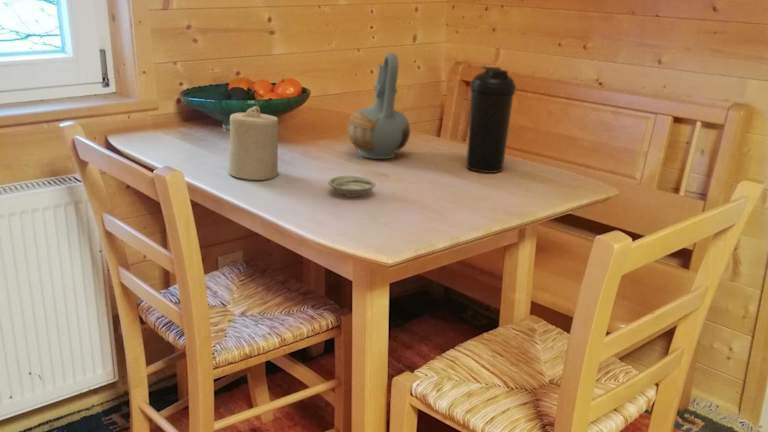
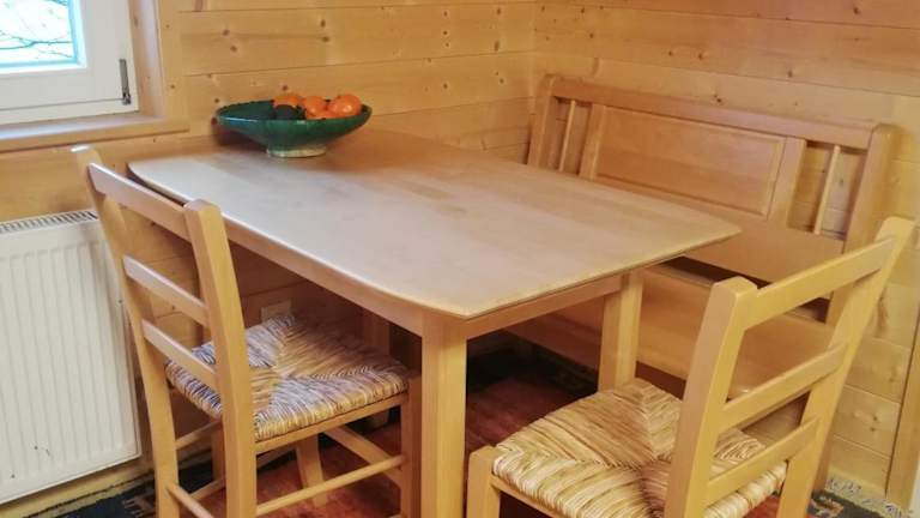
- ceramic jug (380, 104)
- saucer (351, 187)
- water bottle (489, 119)
- candle (252, 139)
